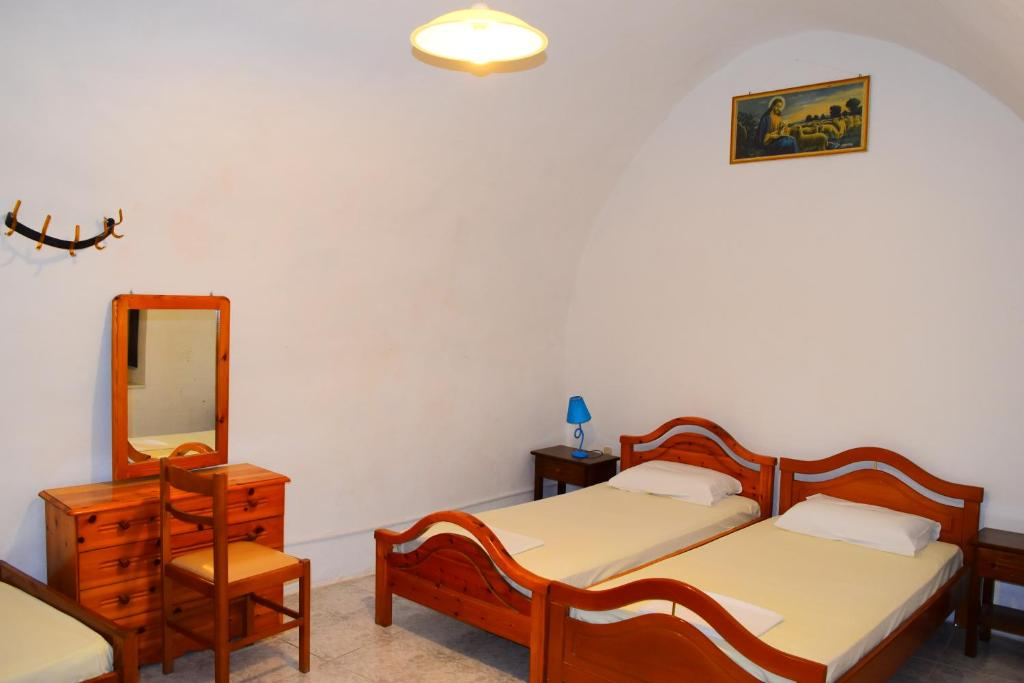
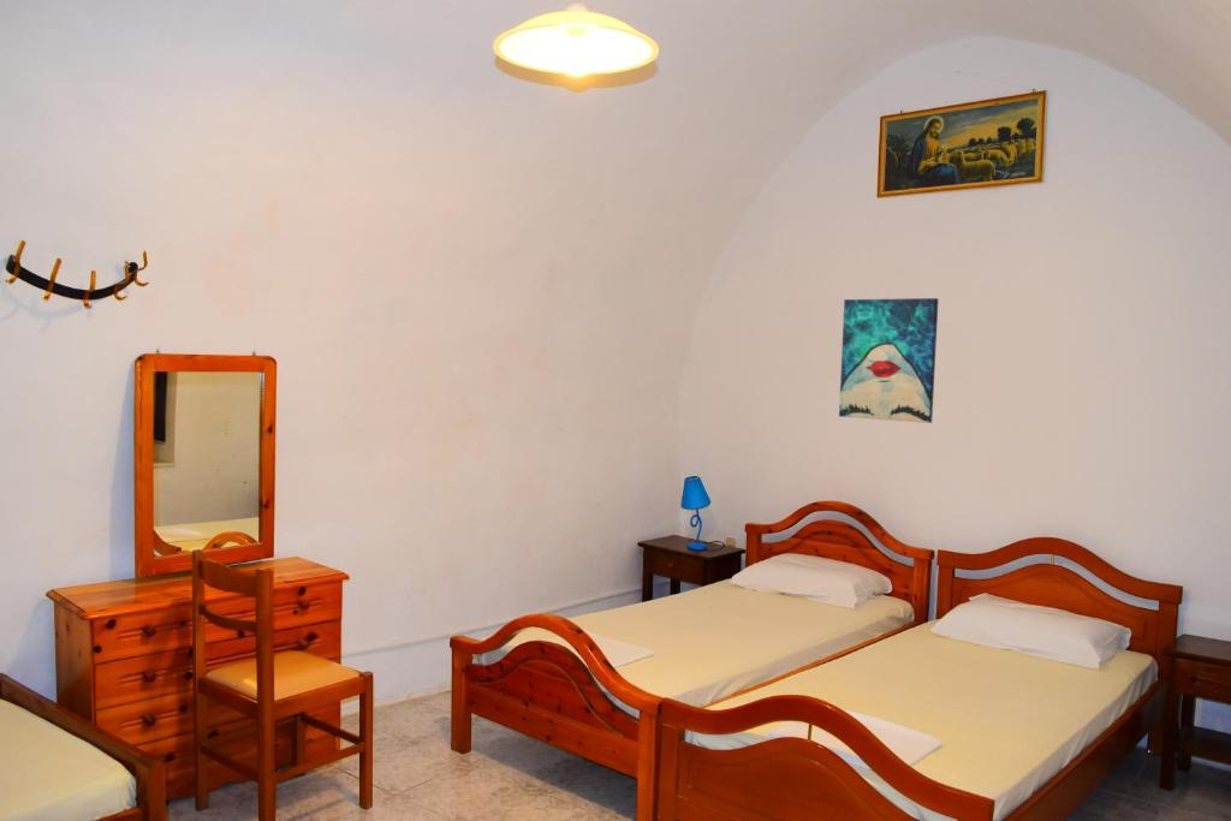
+ wall art (886, 359)
